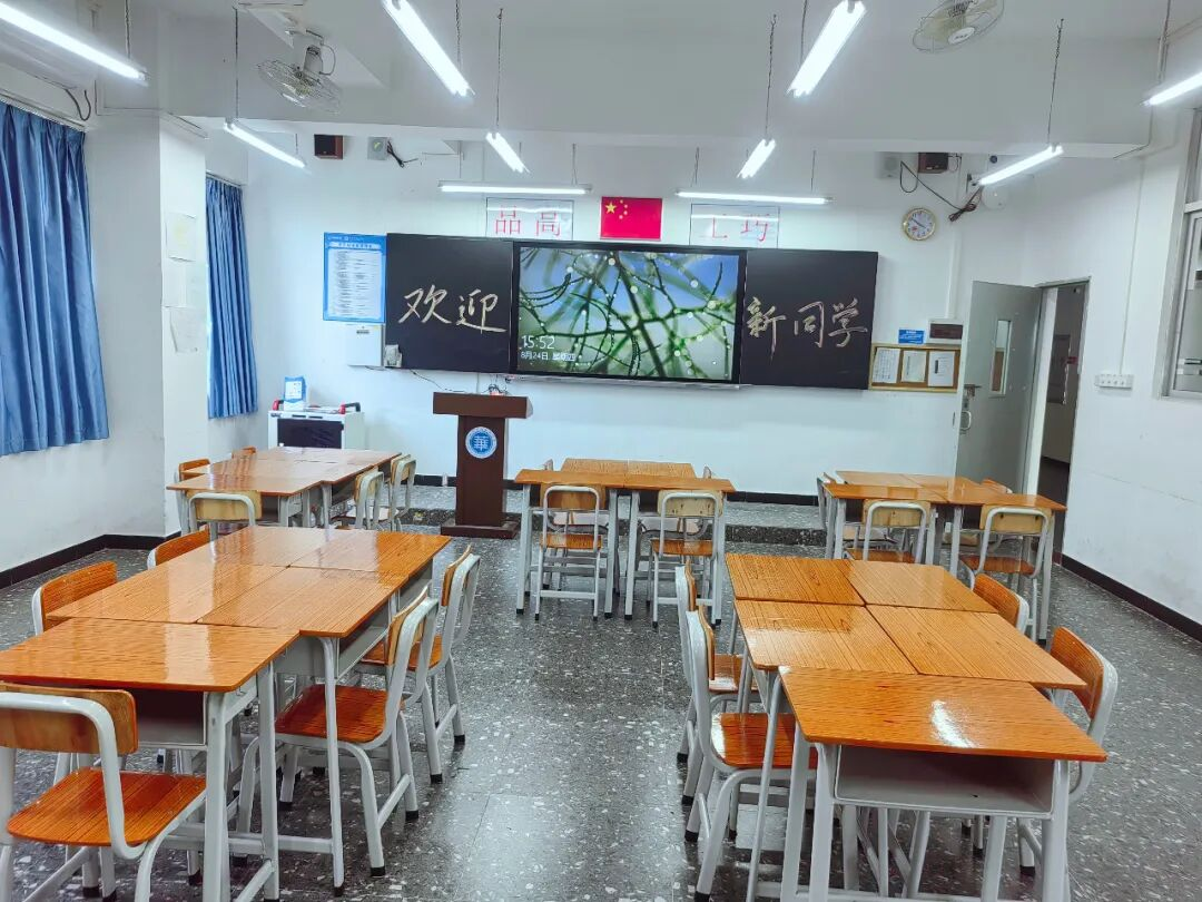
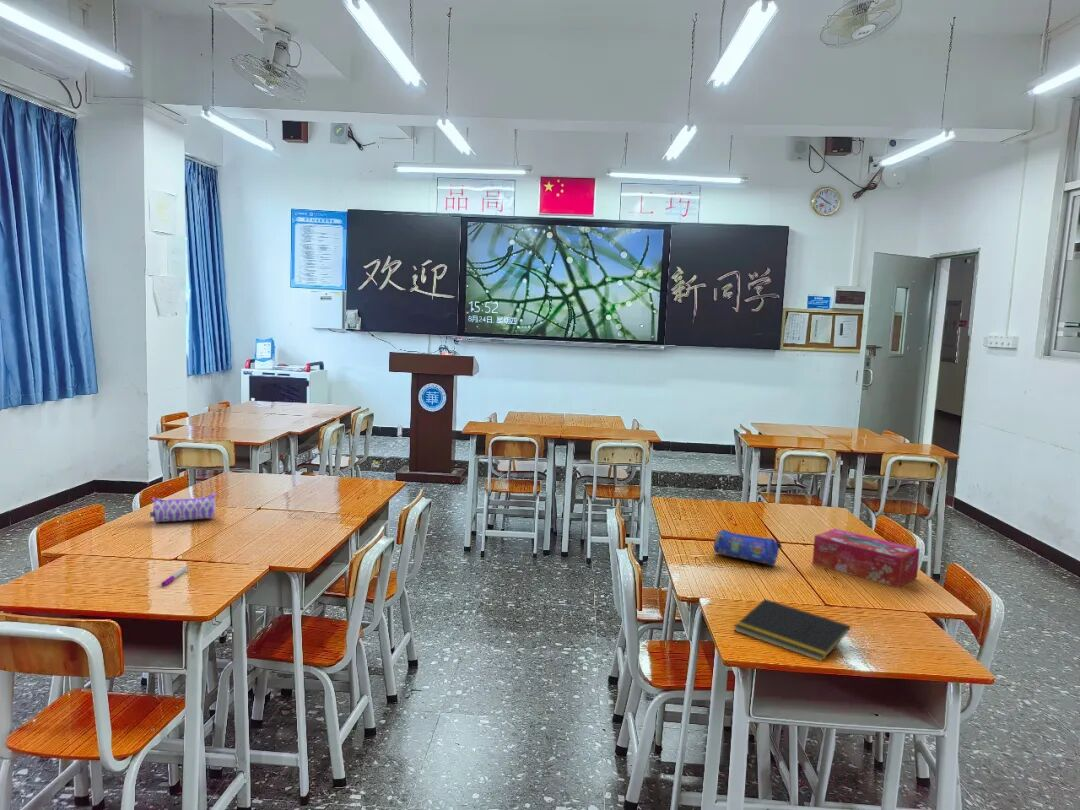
+ notepad (791, 628)
+ pen (175, 575)
+ pencil case (184, 507)
+ tissue box (864, 556)
+ pencil case (746, 546)
